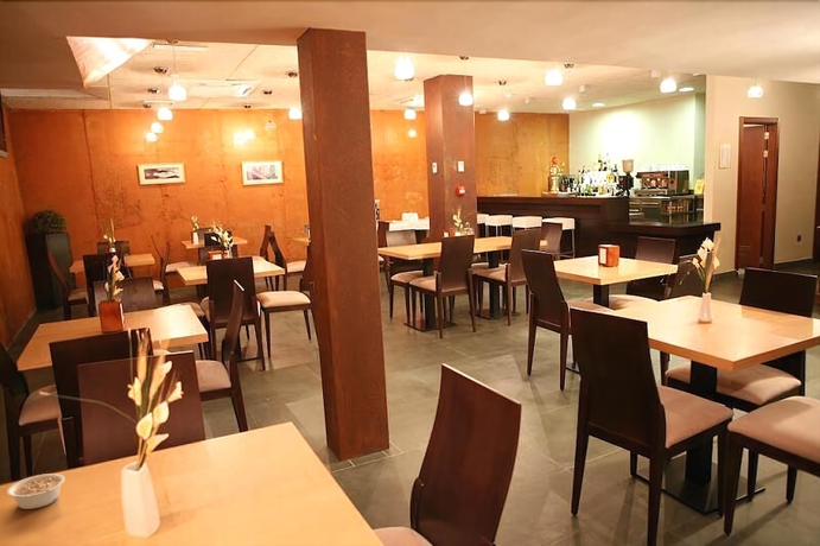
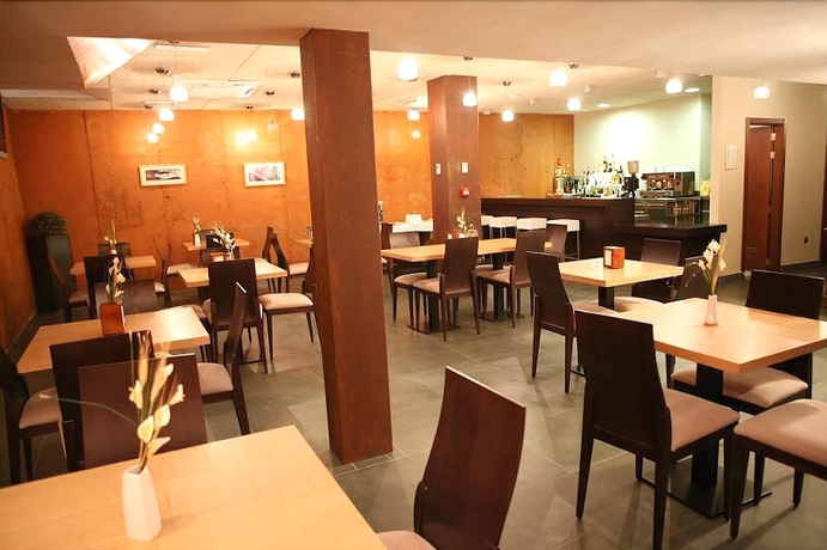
- legume (39, 490)
